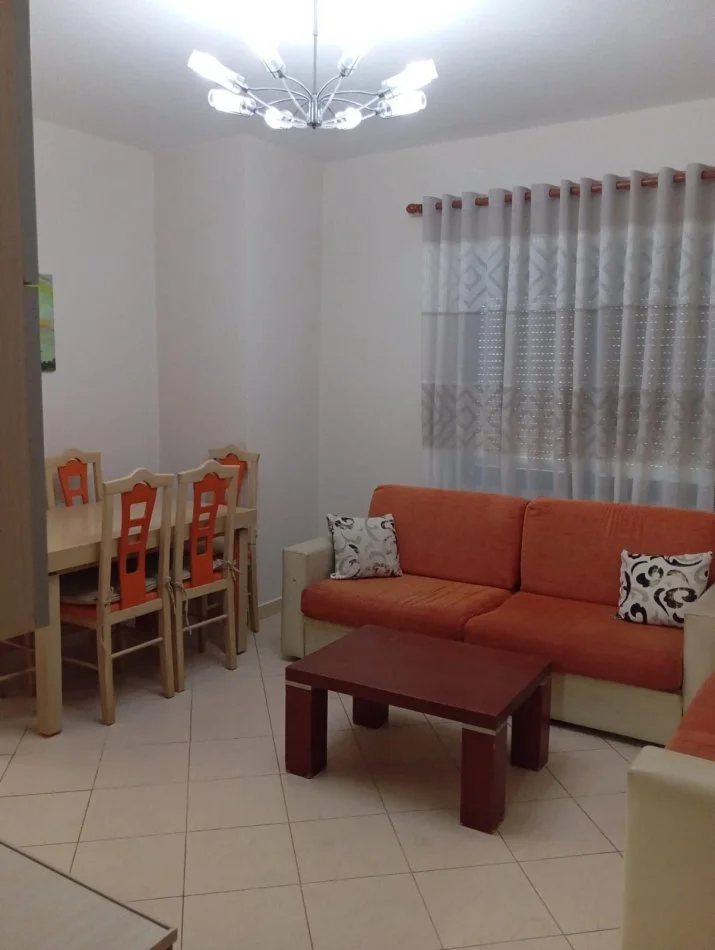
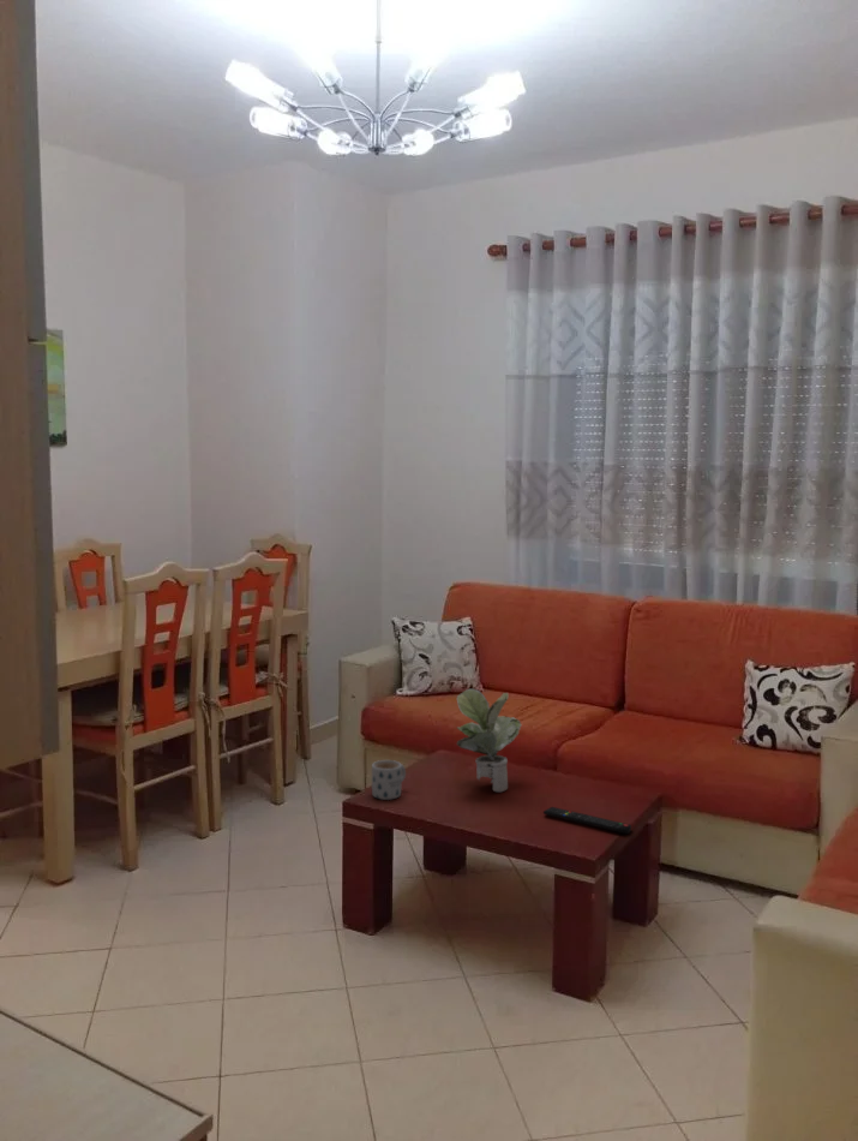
+ remote control (587, 820)
+ mug (390, 778)
+ potted plant (484, 736)
